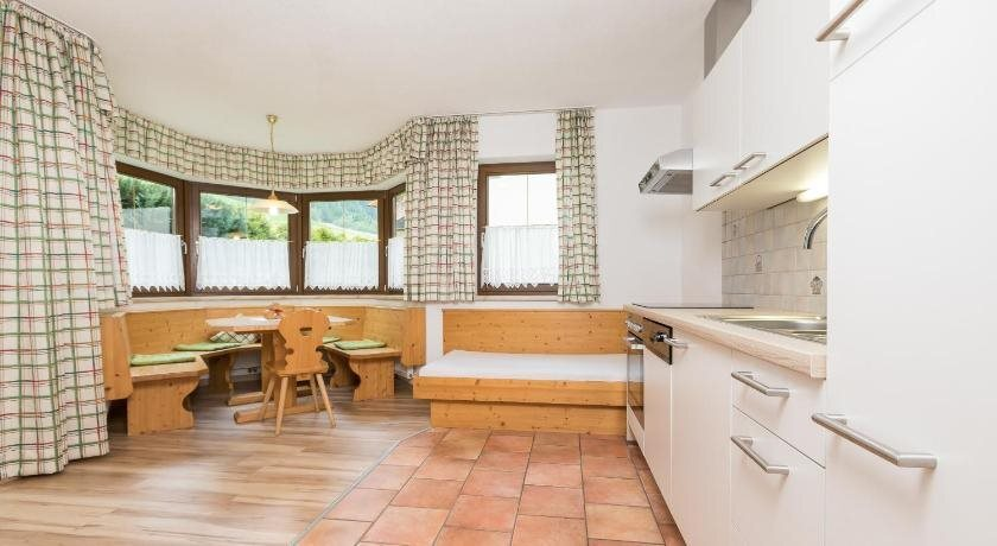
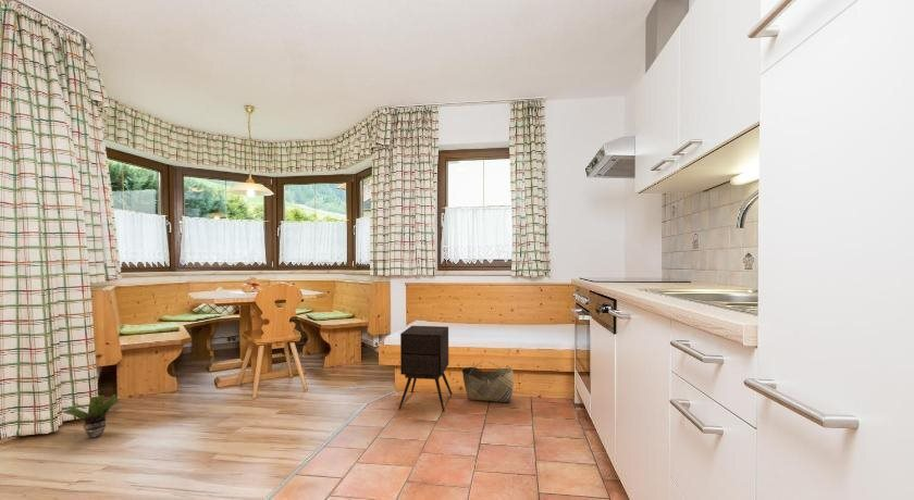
+ basket (487, 377)
+ potted plant (96, 416)
+ side table (425, 365)
